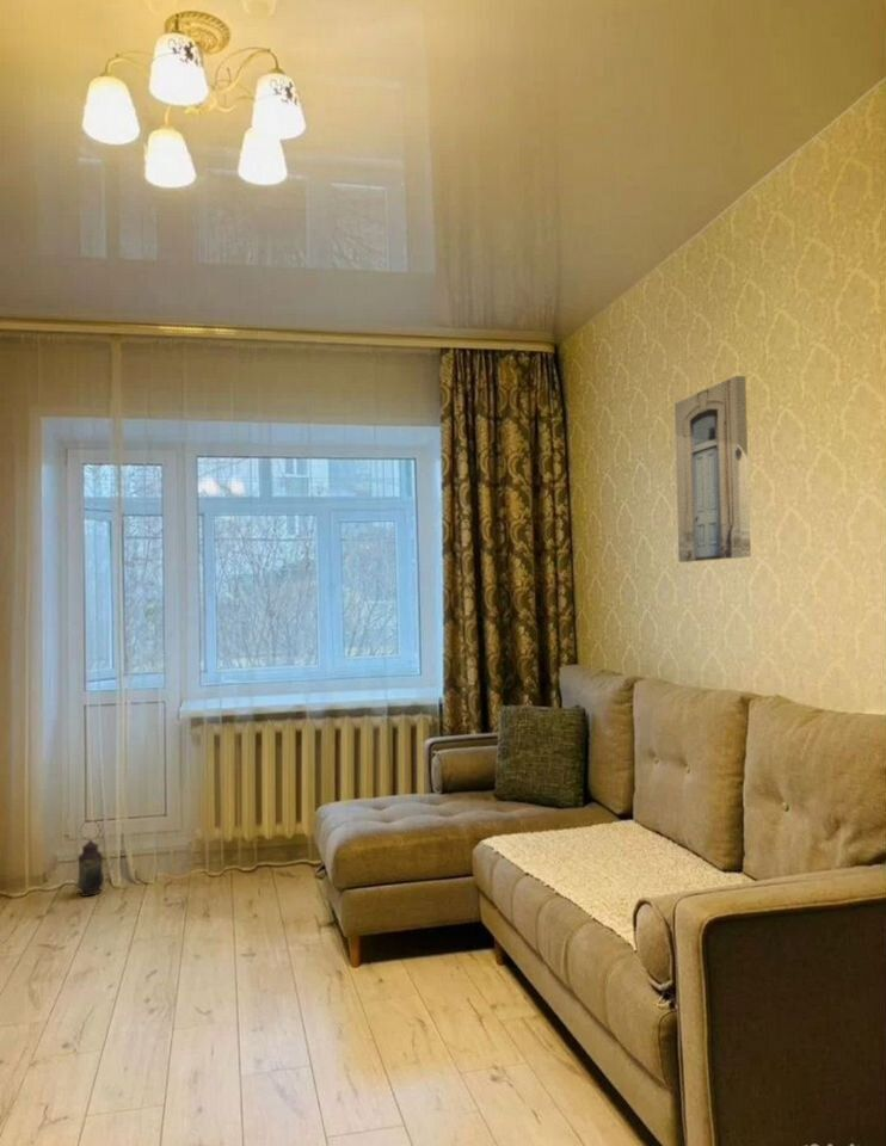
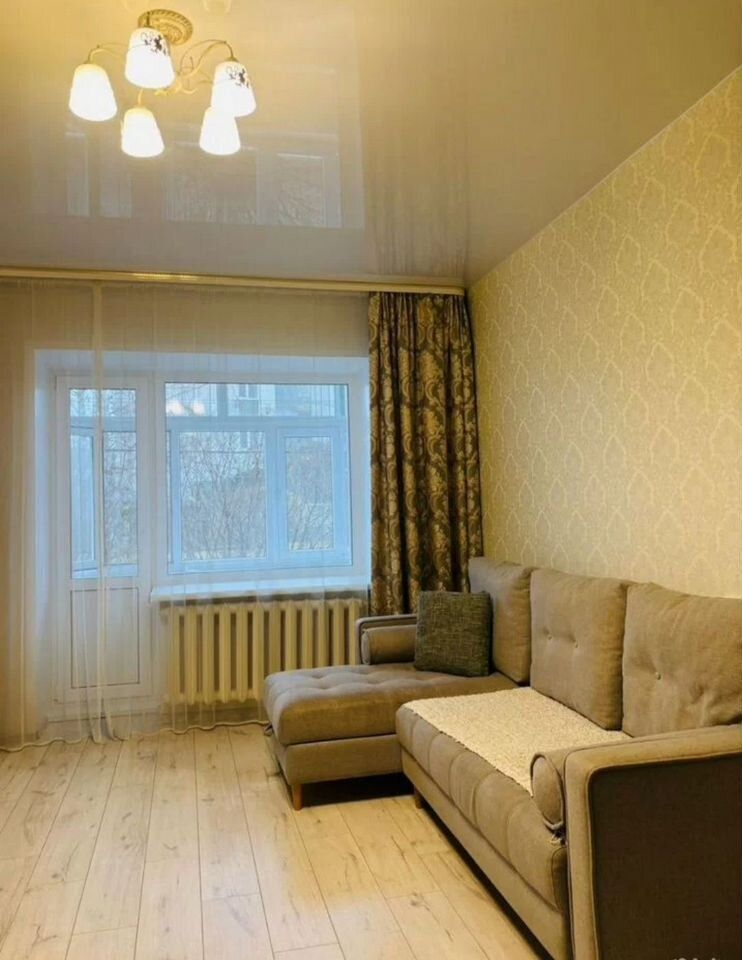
- wall art (709, 474)
- lantern (90, 856)
